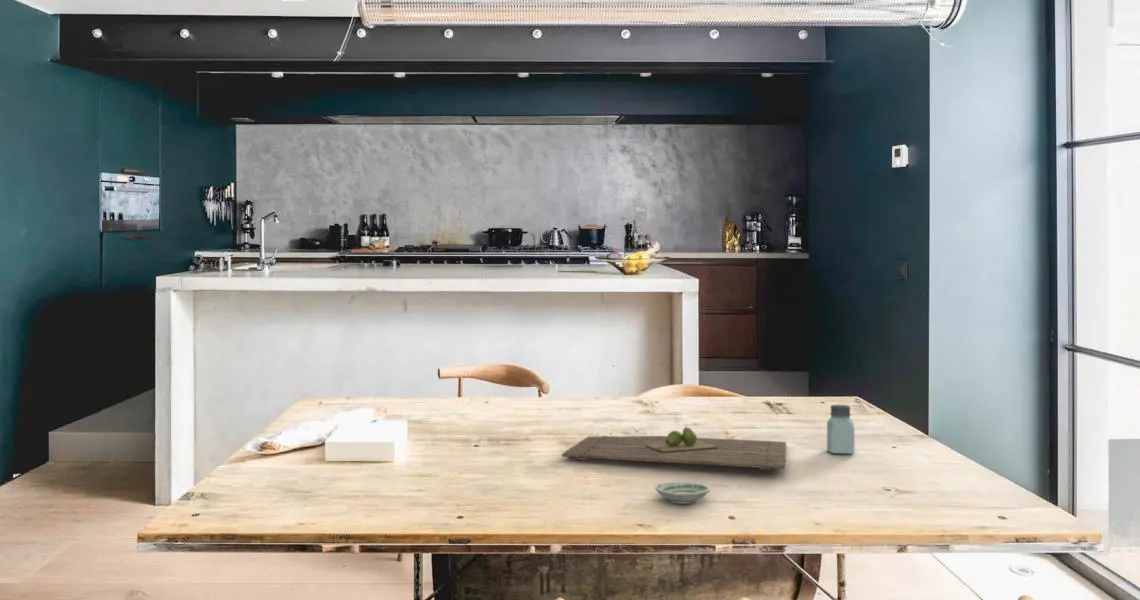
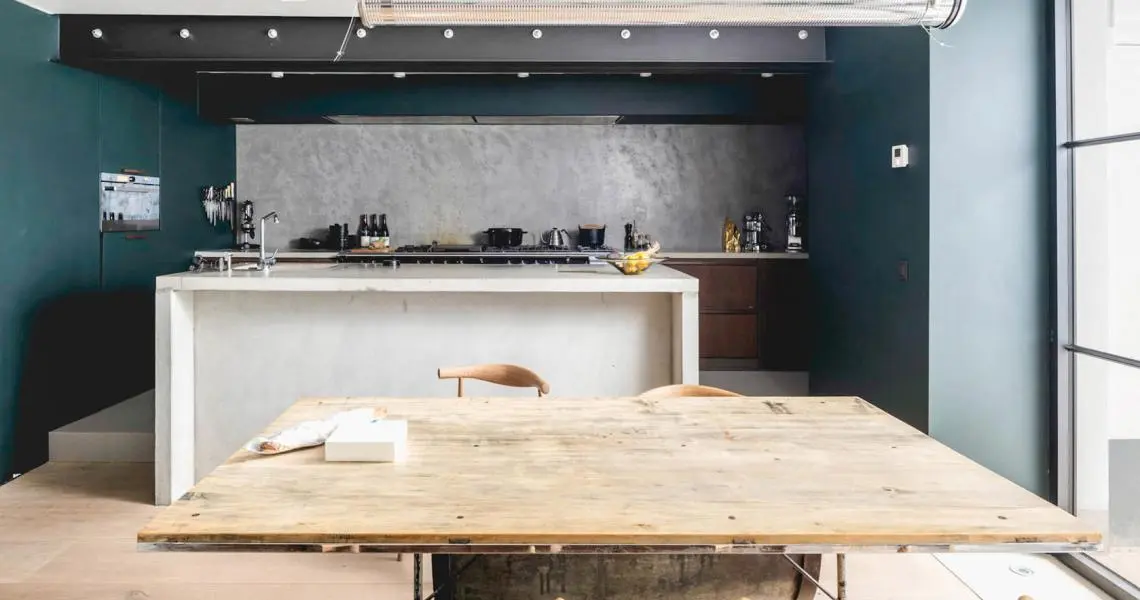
- cutting board (678, 438)
- saucer (682, 493)
- saltshaker (840, 428)
